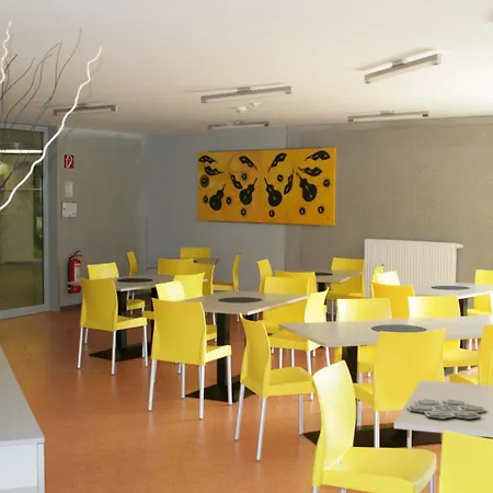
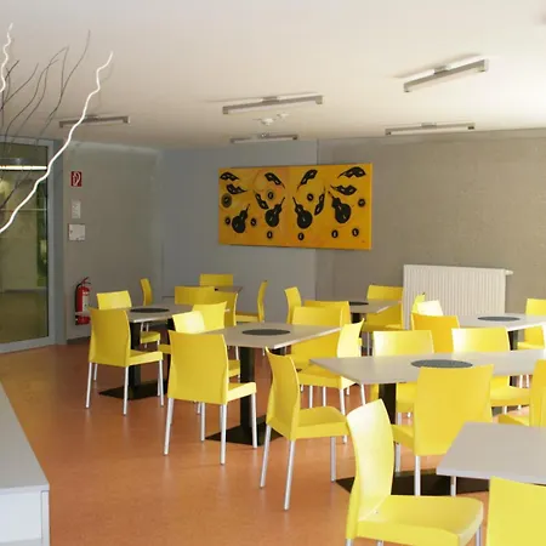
- board game (446, 408)
